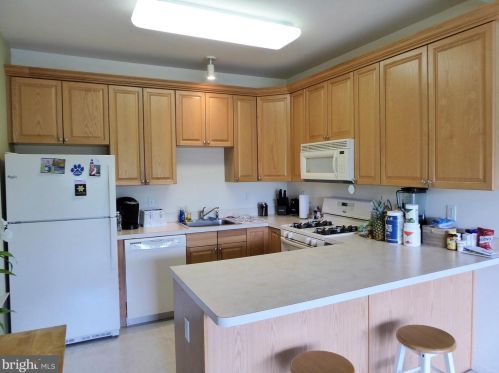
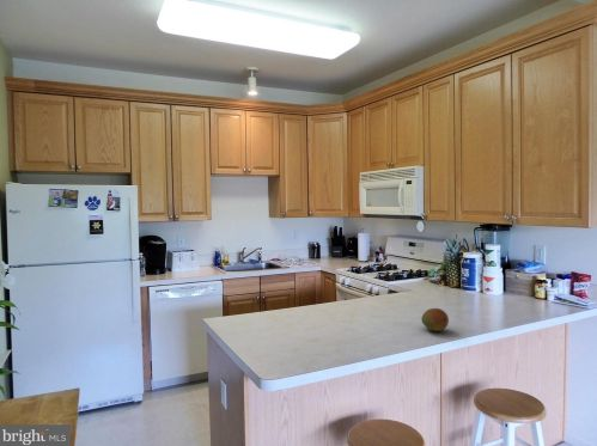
+ fruit (433, 318)
